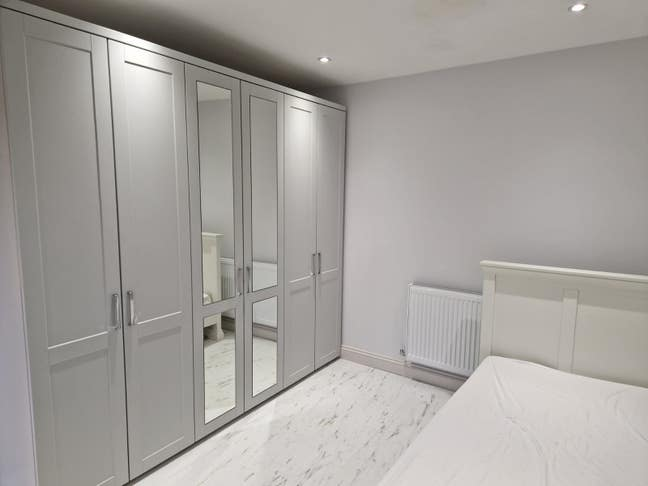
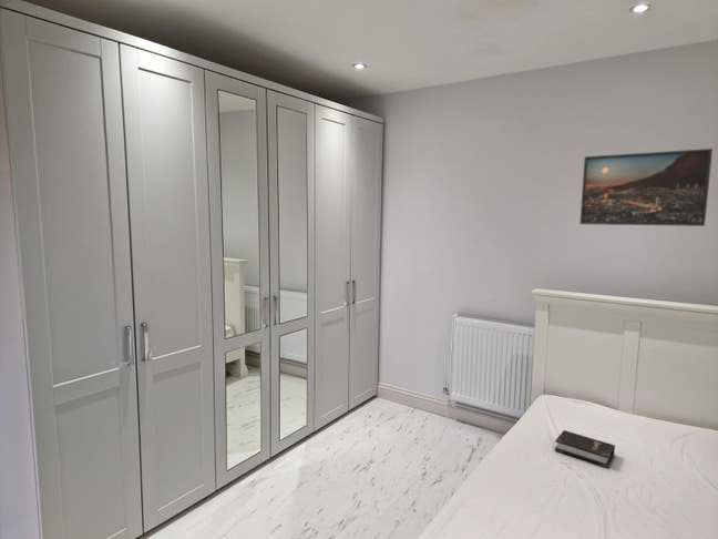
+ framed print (640, 189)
+ hardback book (584, 447)
